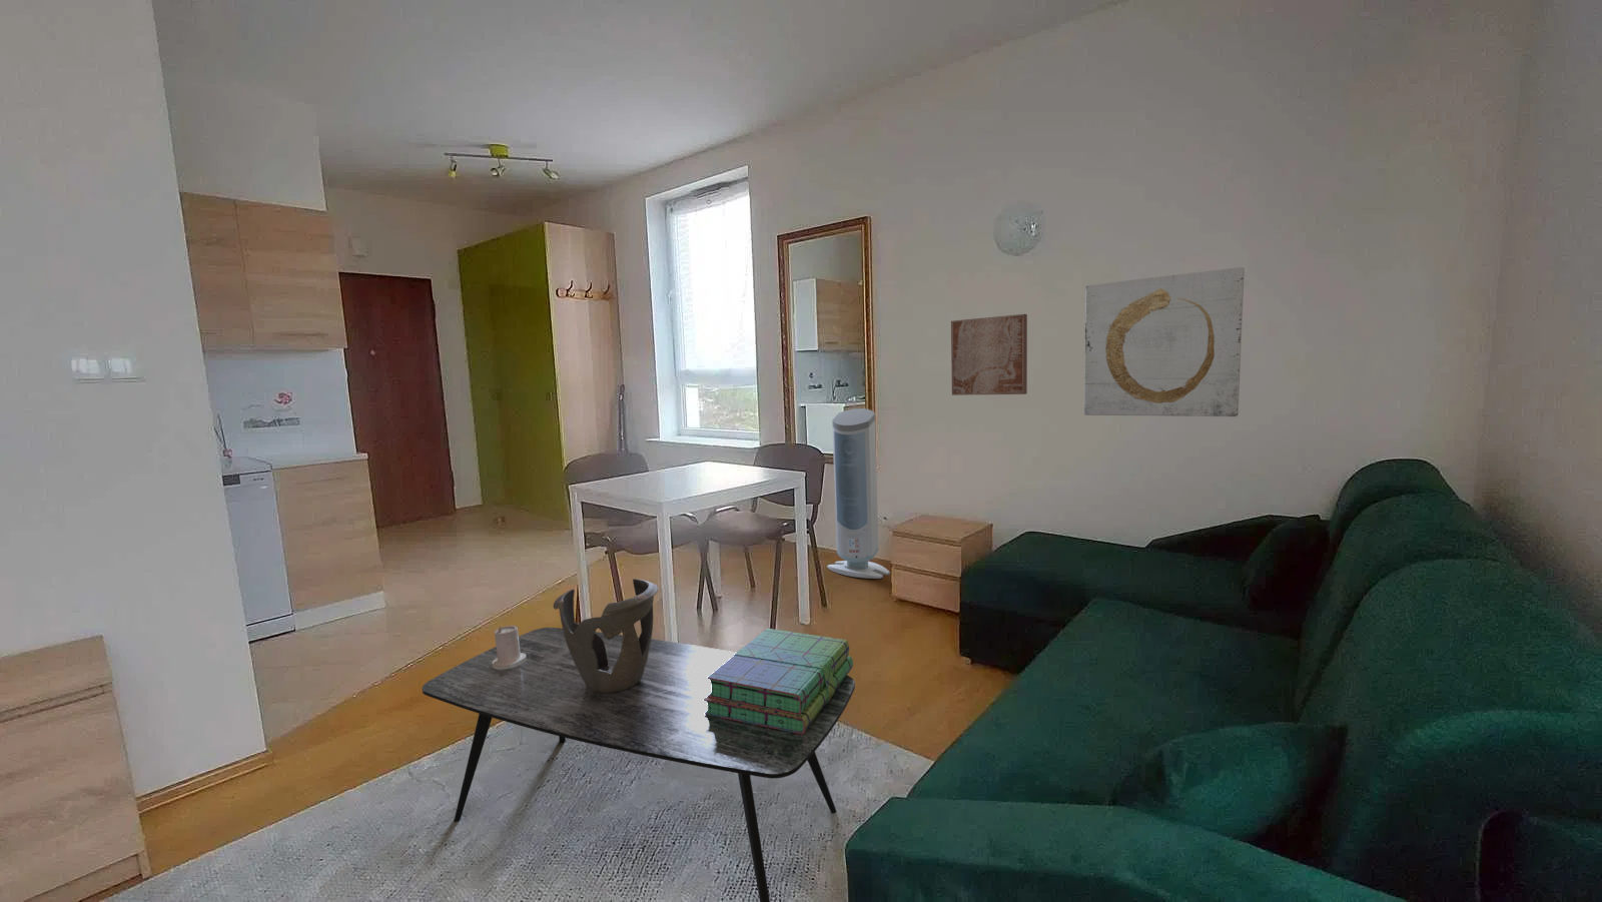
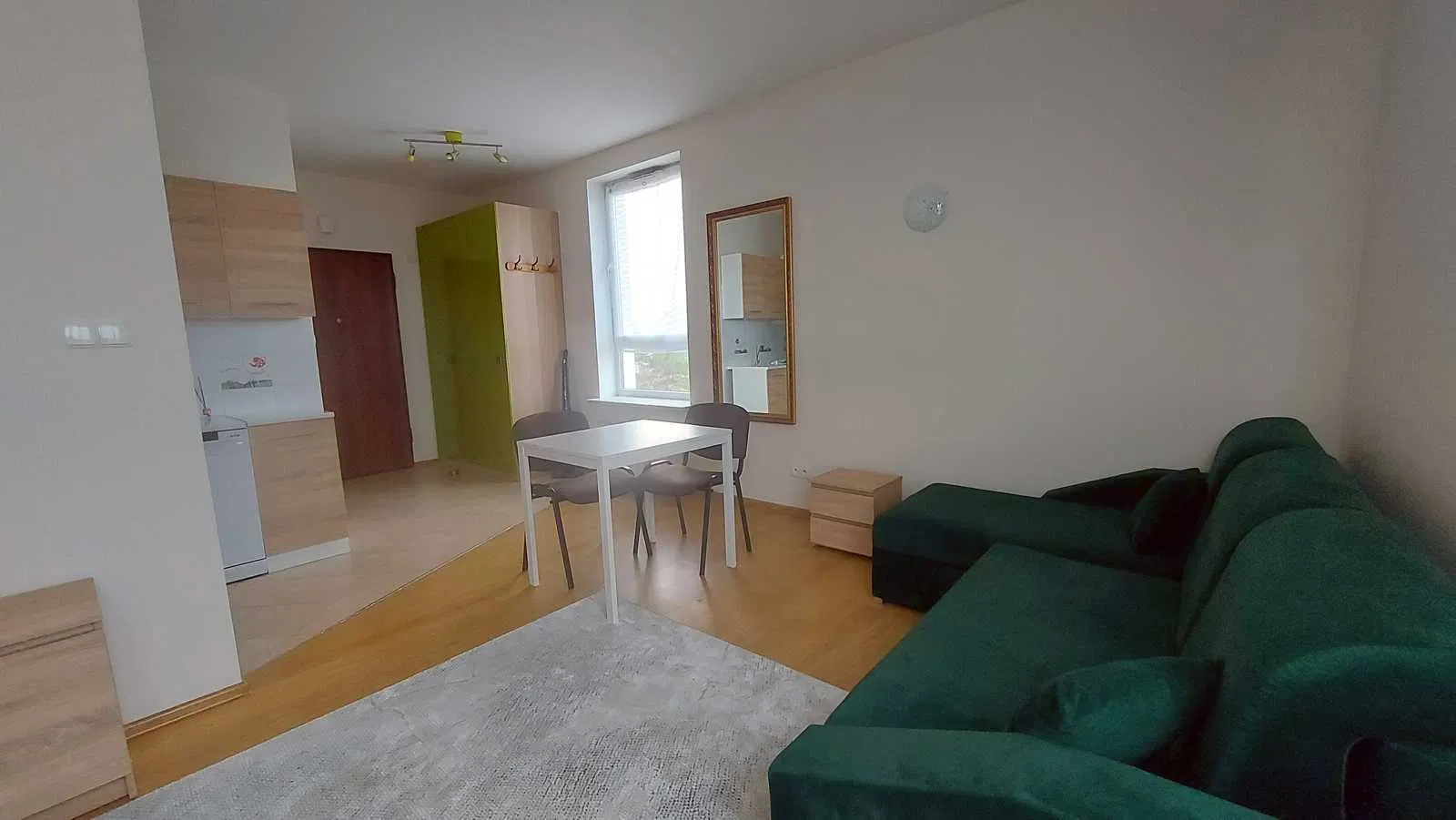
- candle (507, 642)
- coffee table (639, 750)
- wall art (1157, 346)
- decorative bowl (611, 637)
- air purifier (855, 491)
- wall art (987, 356)
- stack of books (782, 673)
